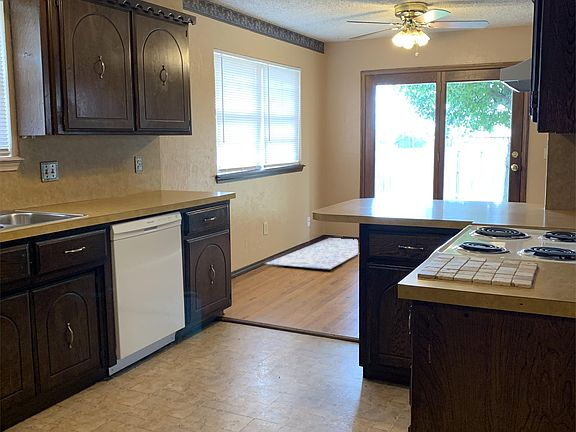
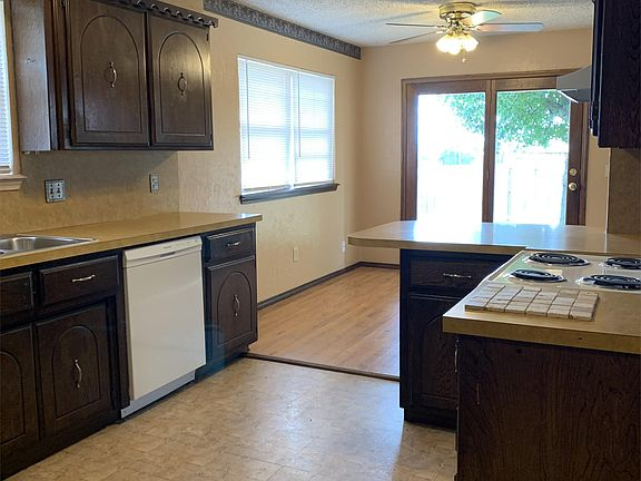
- rug (337, 247)
